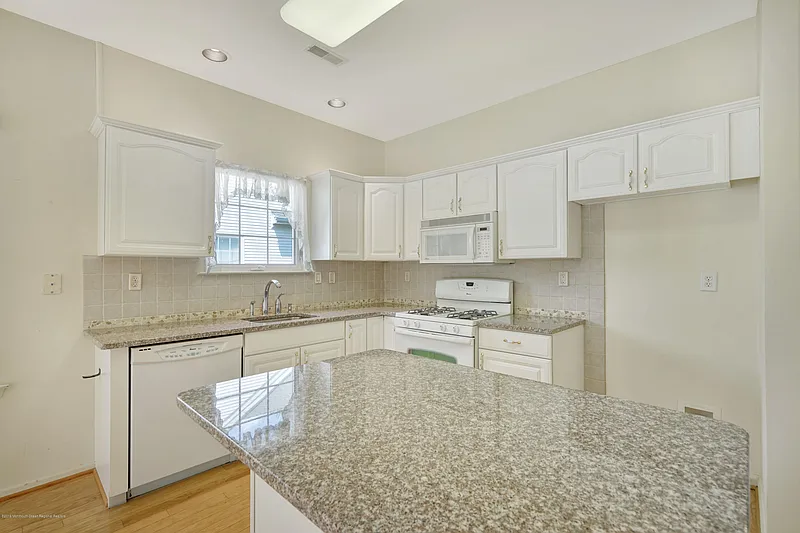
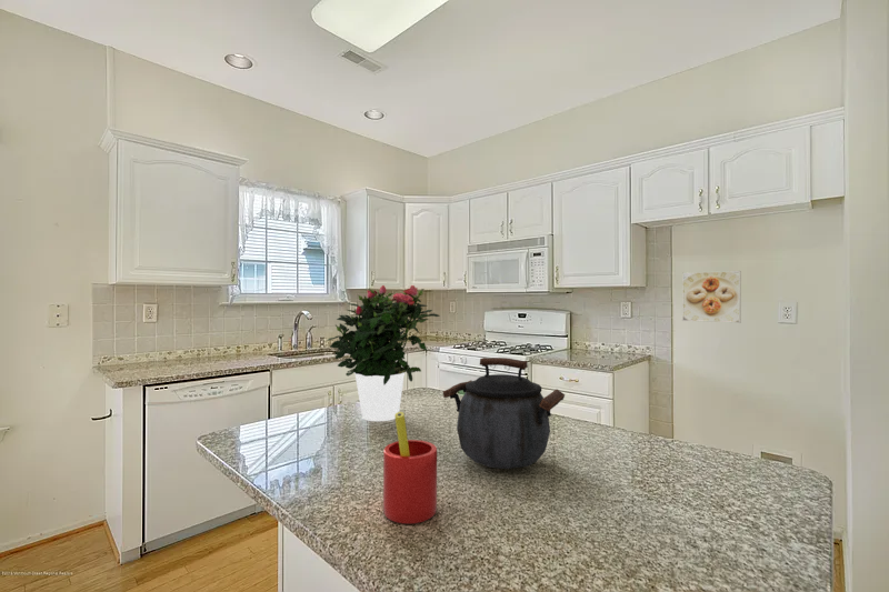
+ straw (408, 459)
+ kettle (502, 410)
+ potted flower (383, 351)
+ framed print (710, 297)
